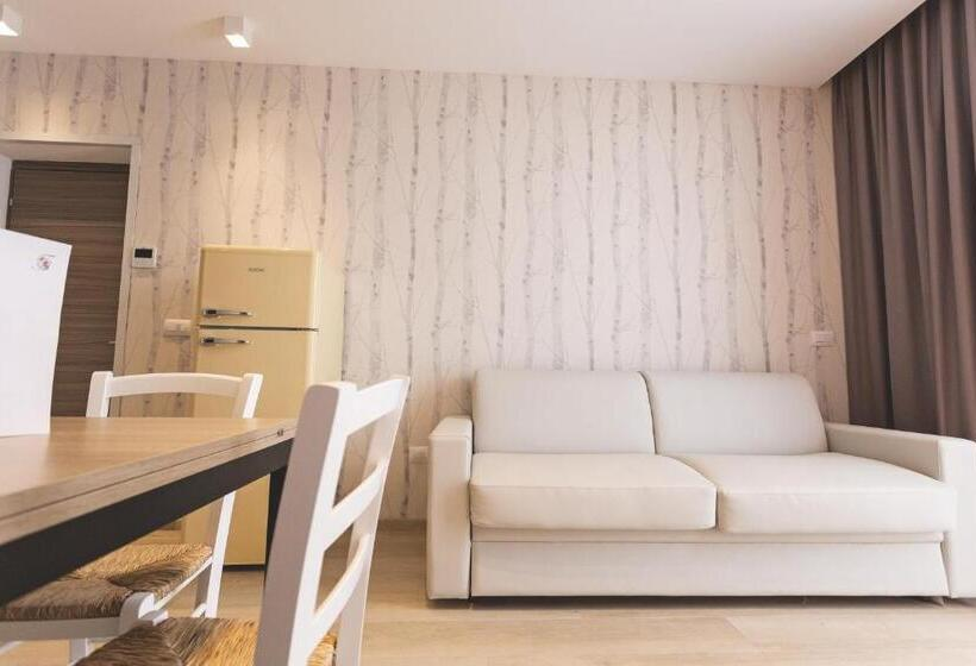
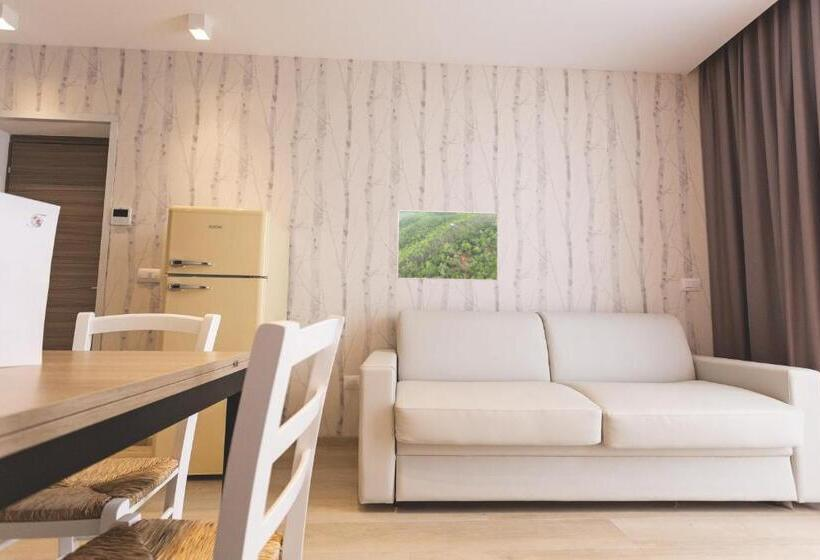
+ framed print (447, 245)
